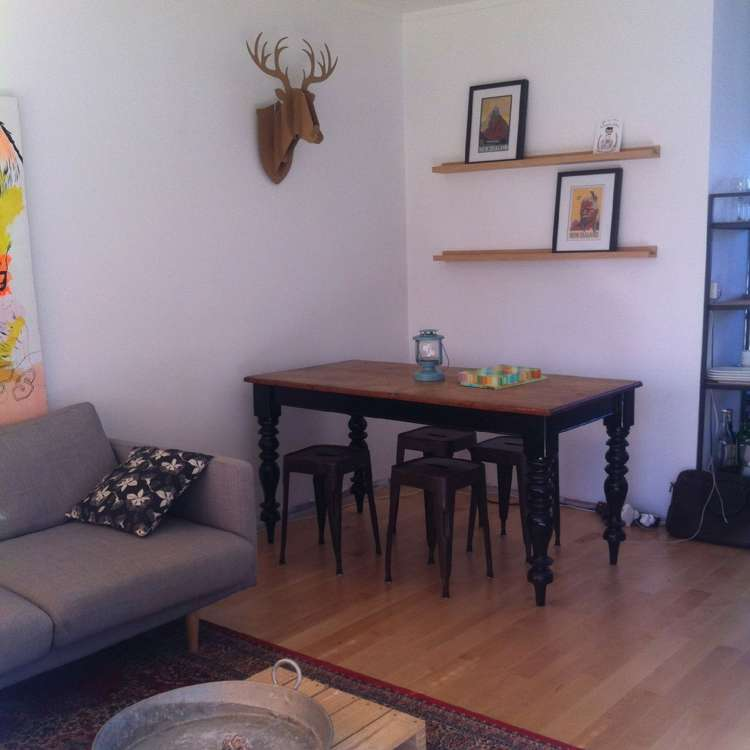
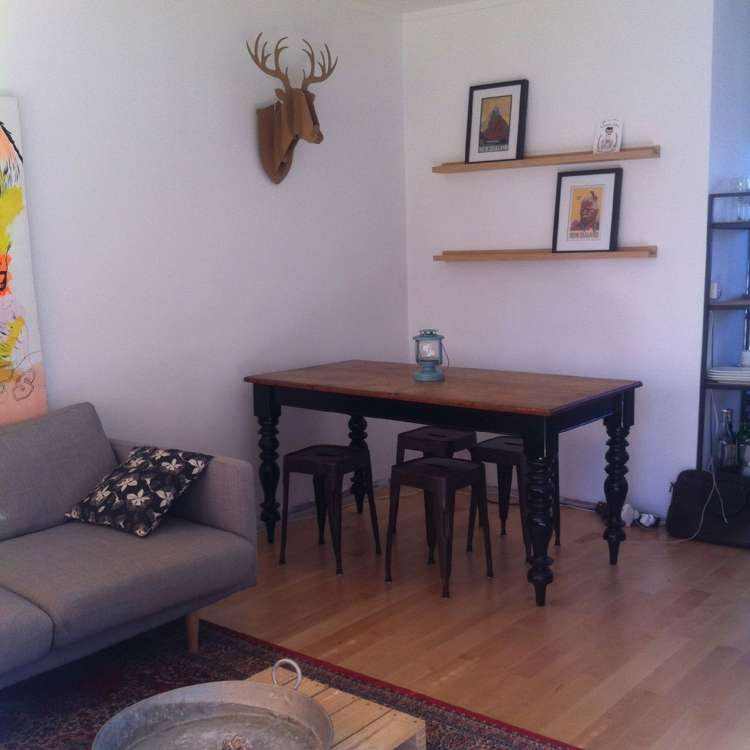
- board game (501, 376)
